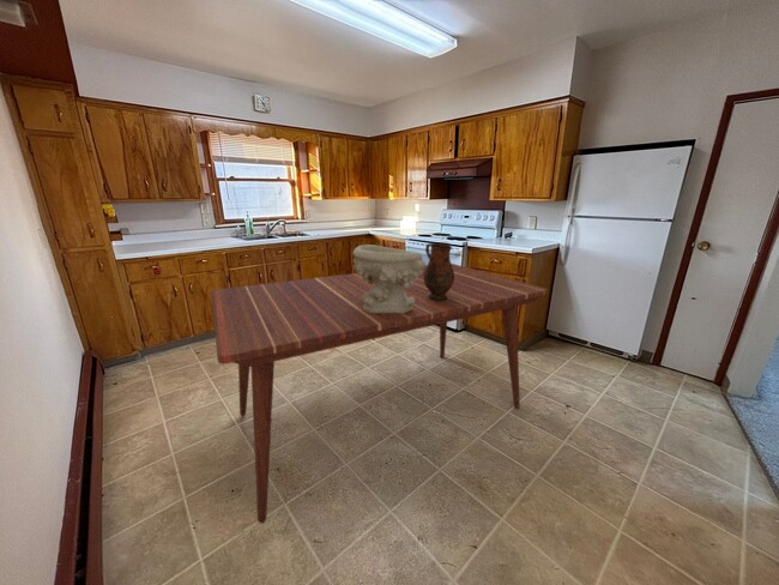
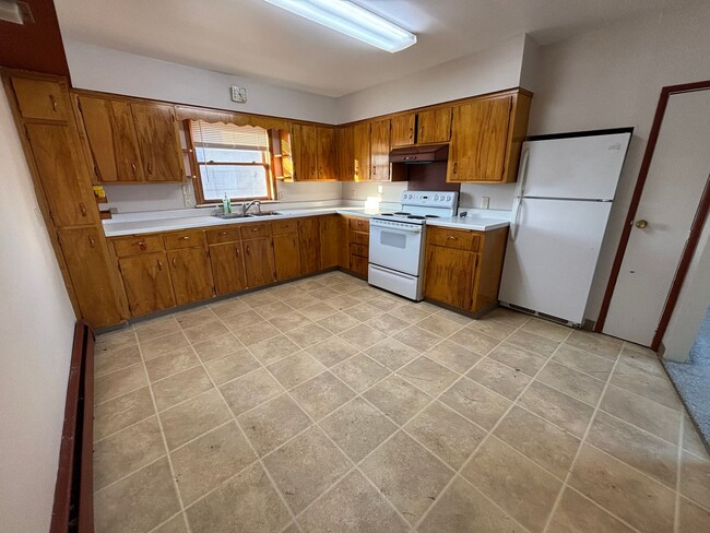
- dining table (379, 337)
- decorative bowl (380, 277)
- pitcher (436, 270)
